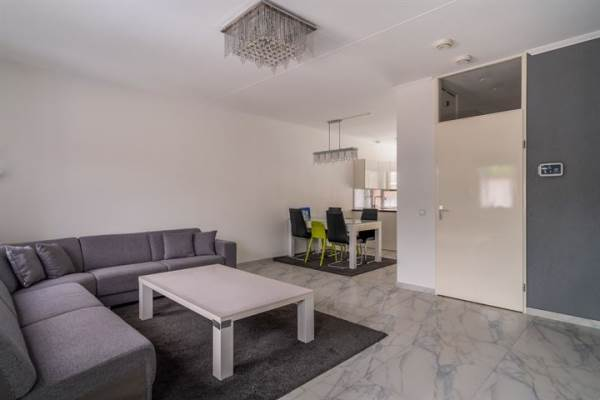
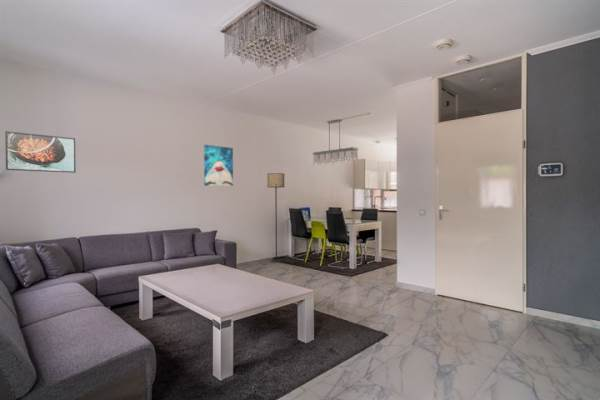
+ wall art (219, 166)
+ floor lamp (276, 217)
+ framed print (42, 153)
